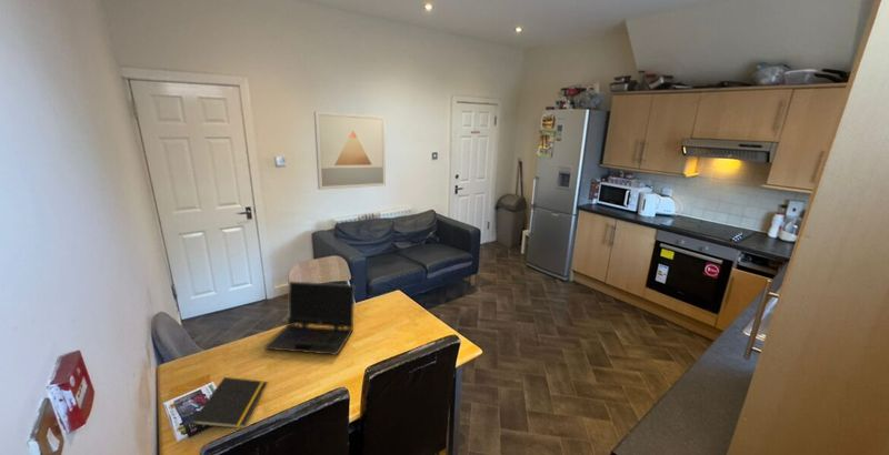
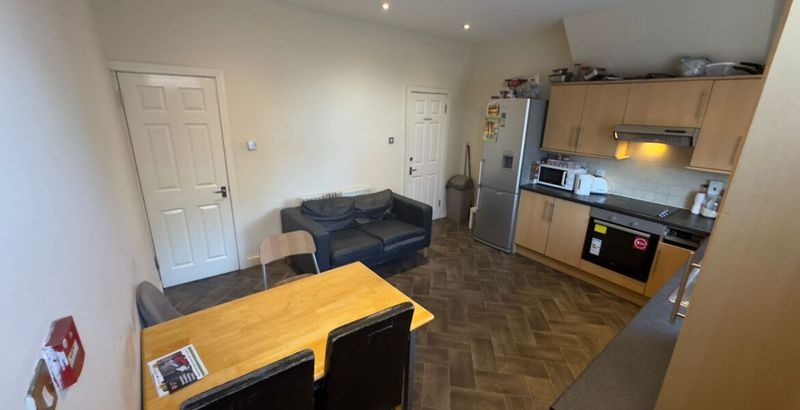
- laptop computer (311, 316)
- notepad (232, 401)
- wall art (352, 151)
